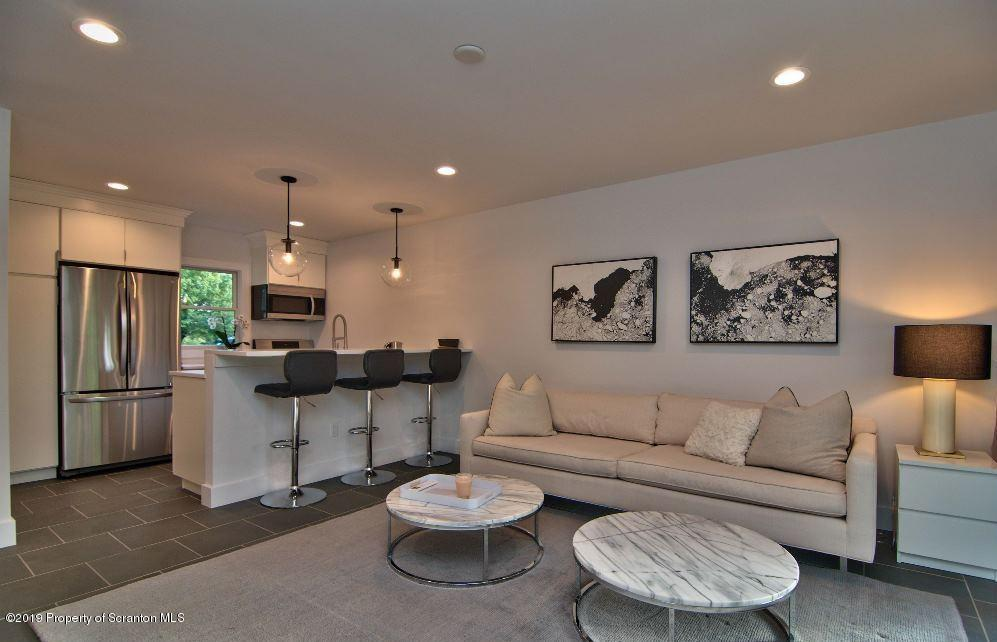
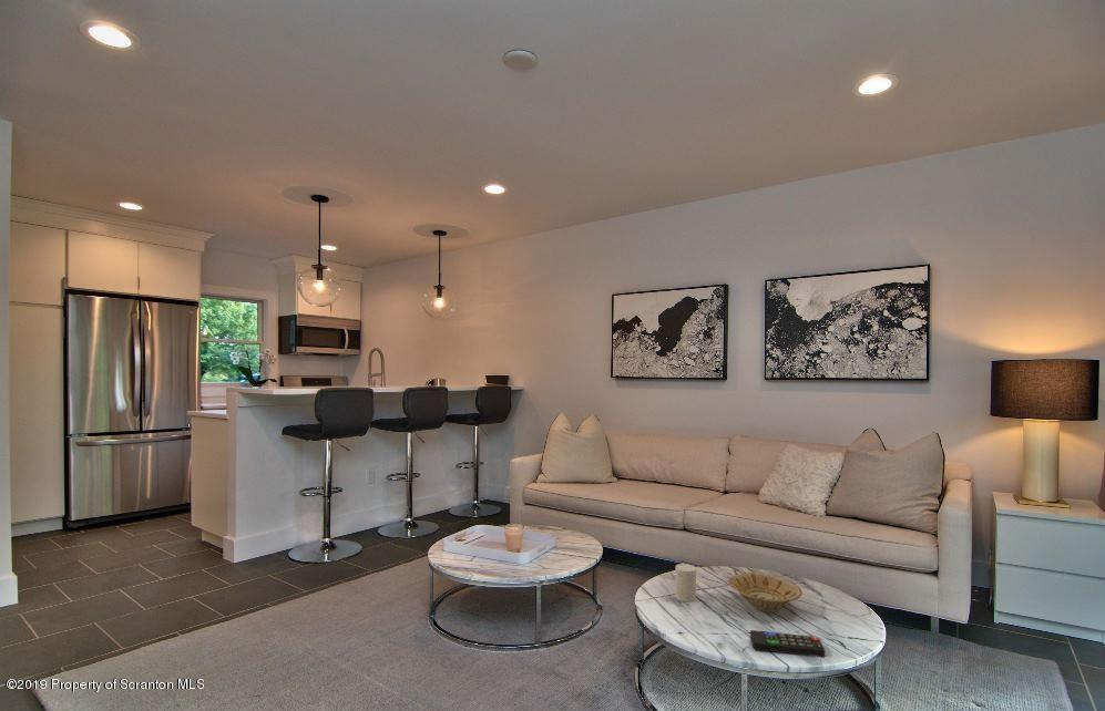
+ cup (685, 581)
+ remote control (786, 642)
+ bowl (764, 595)
